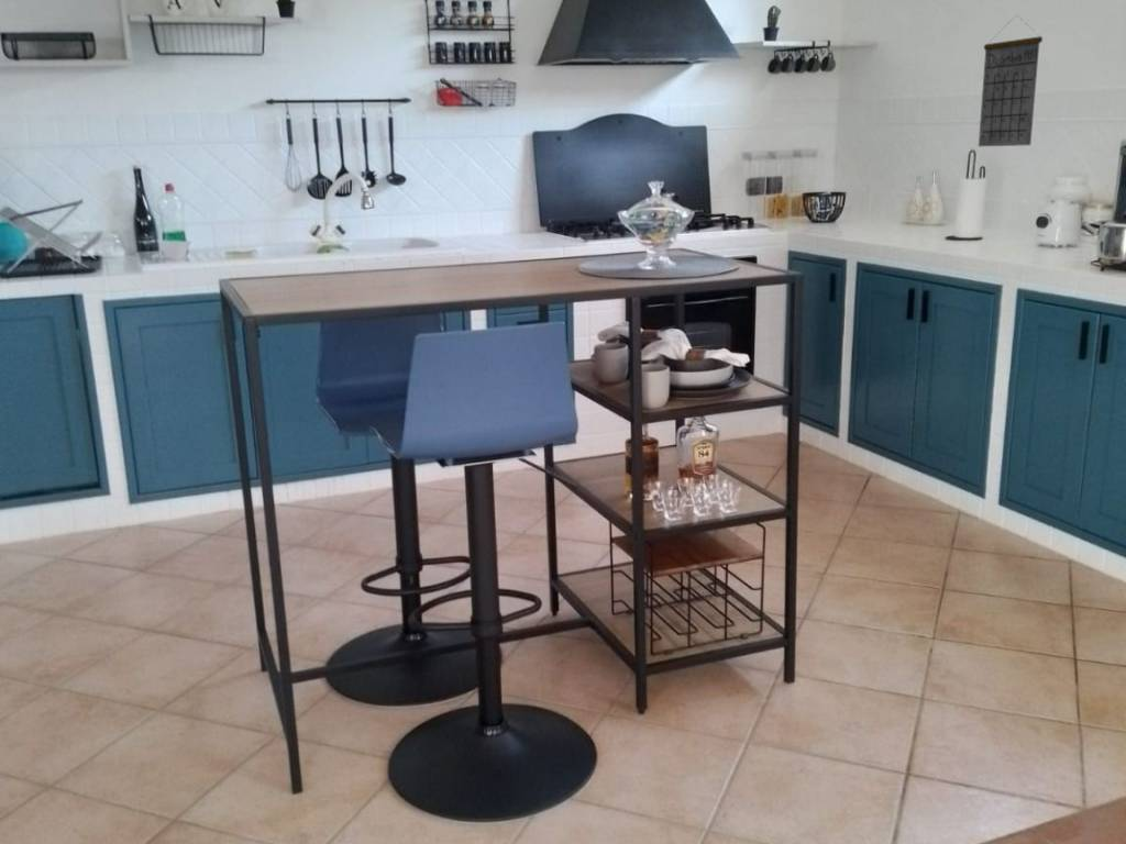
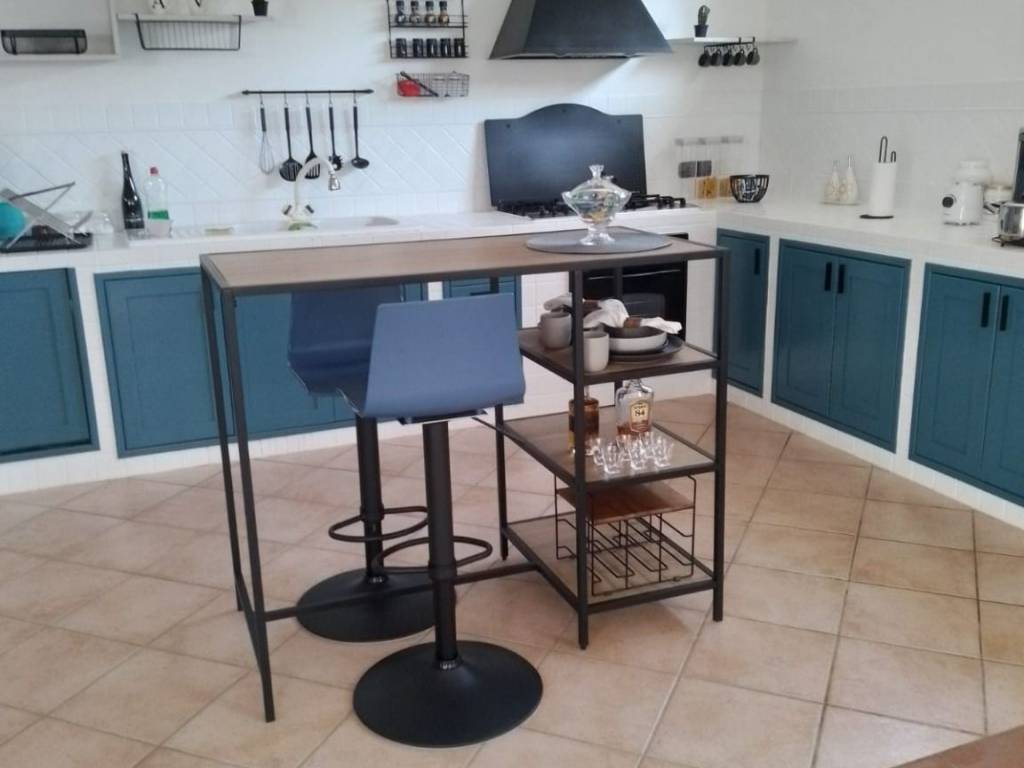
- calendar (1008, 80)
